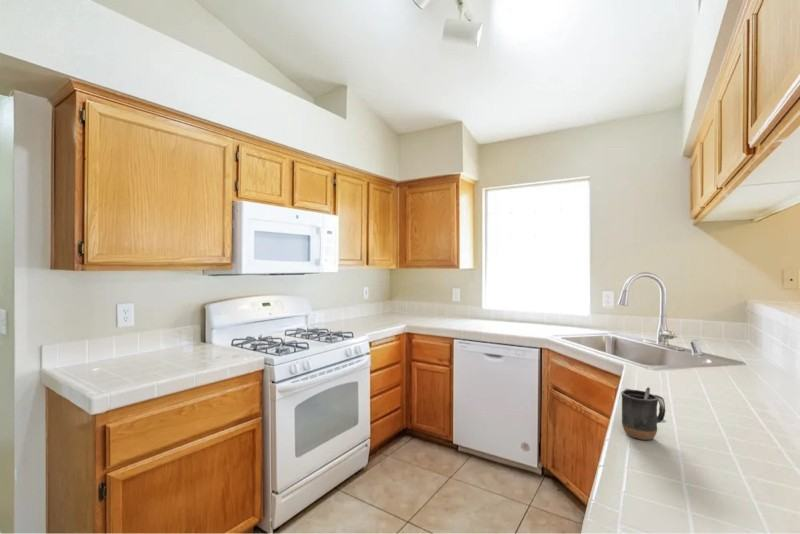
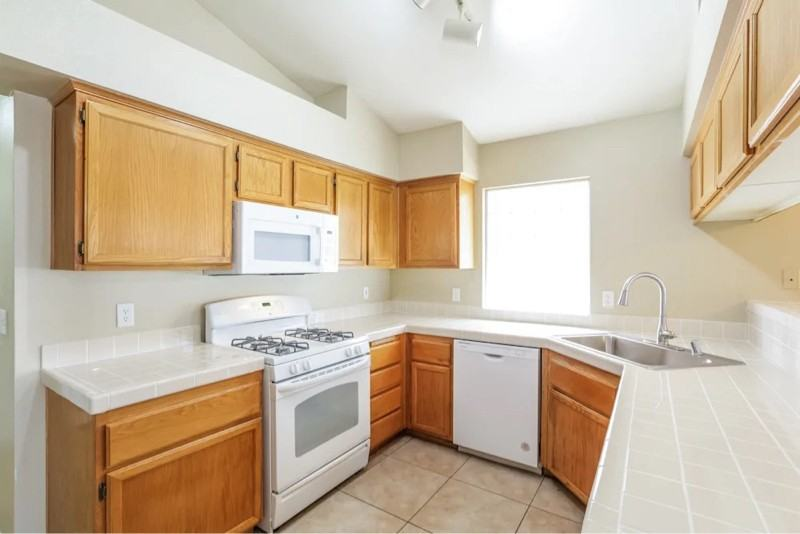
- mug (645, 412)
